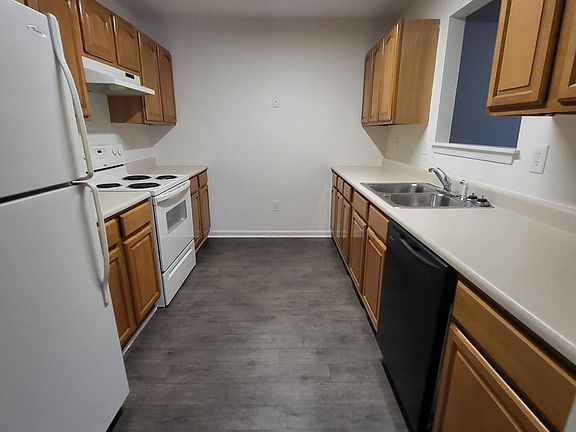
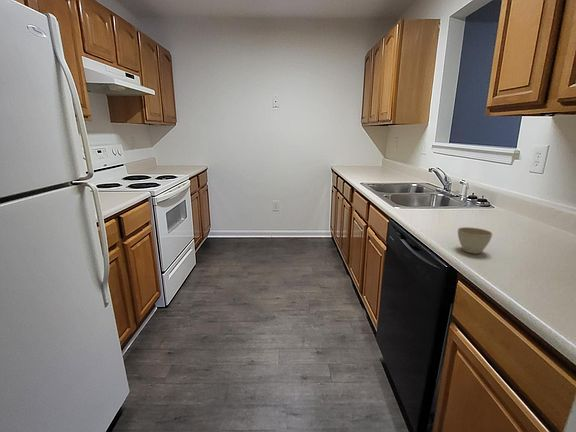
+ flower pot (473, 241)
